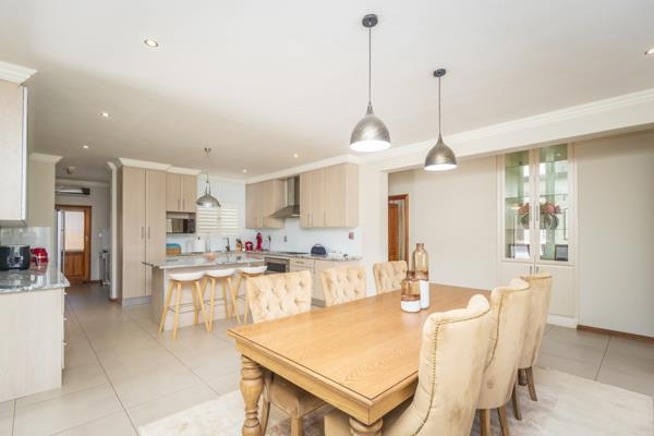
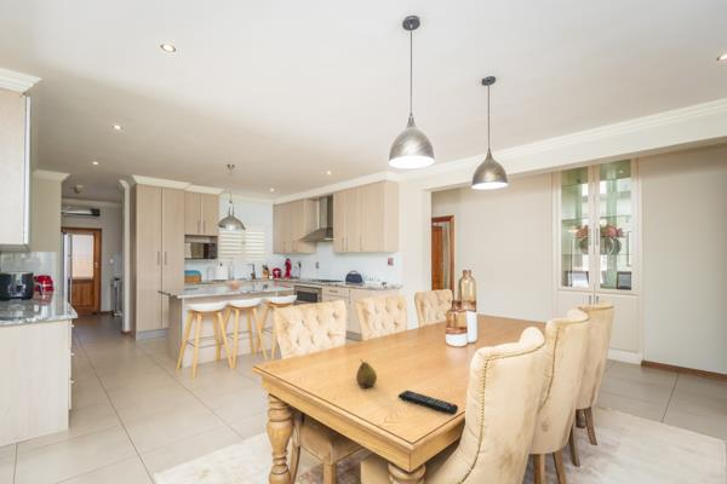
+ remote control (427, 402)
+ fruit (366, 371)
